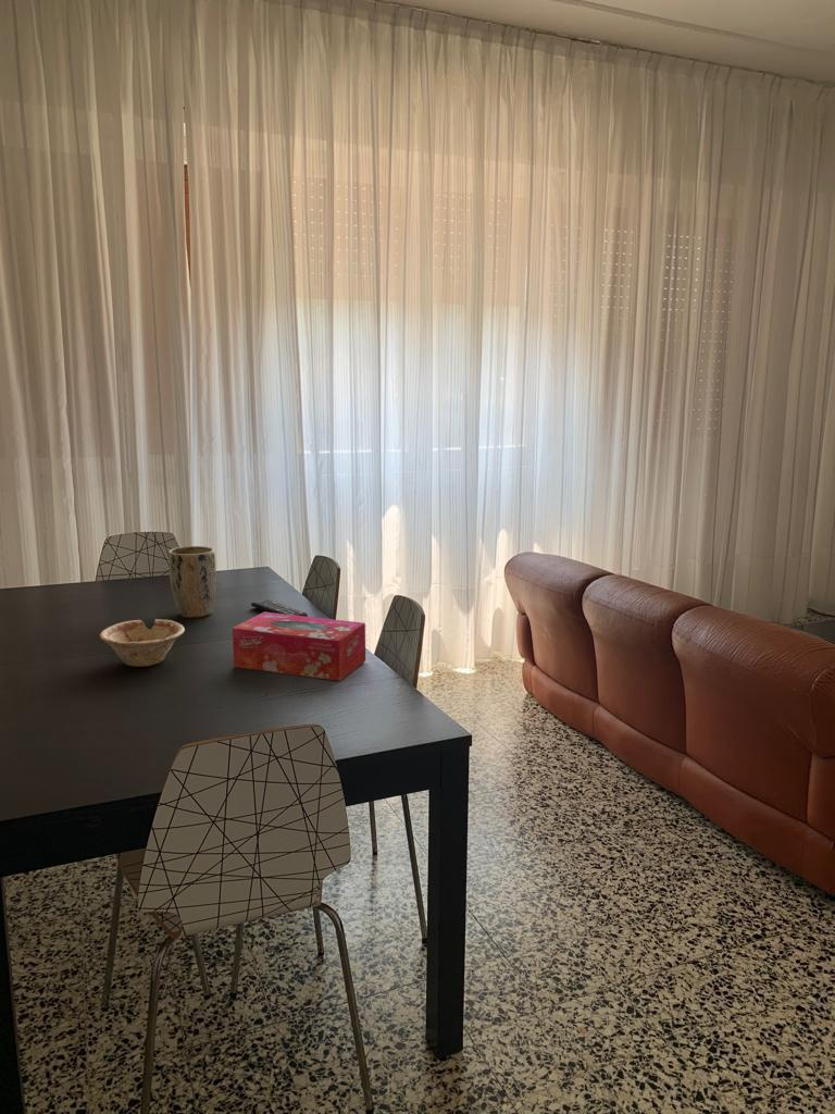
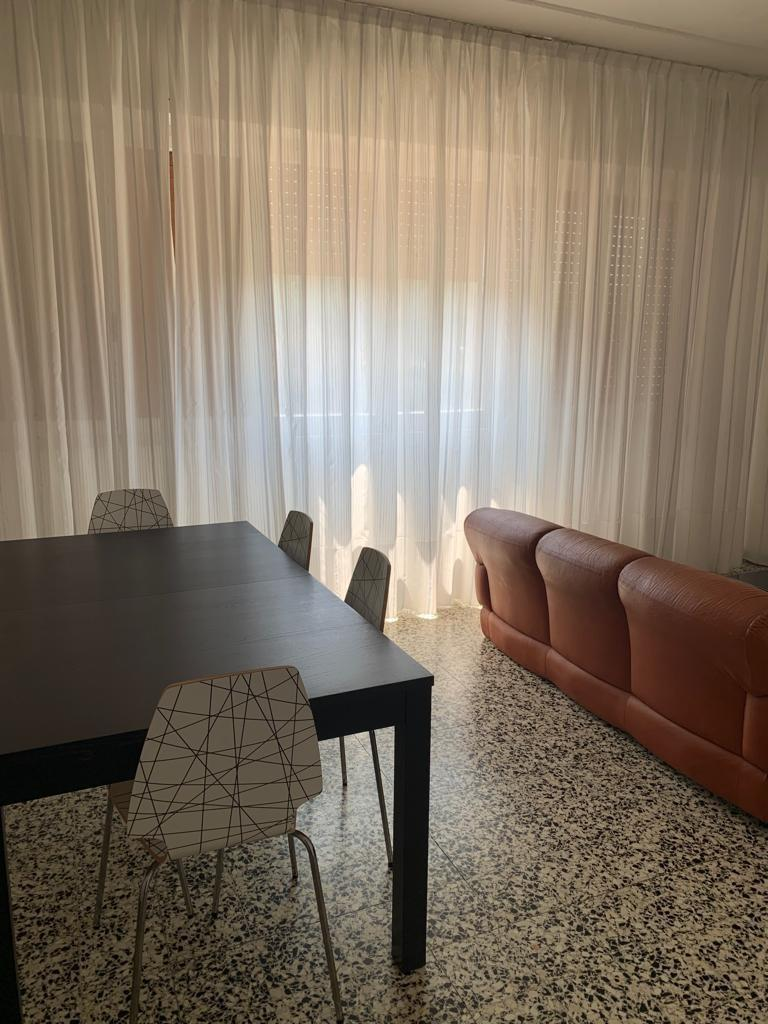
- tissue box (299, 644)
- remote control (278, 610)
- dish (144, 645)
- plant pot (192, 582)
